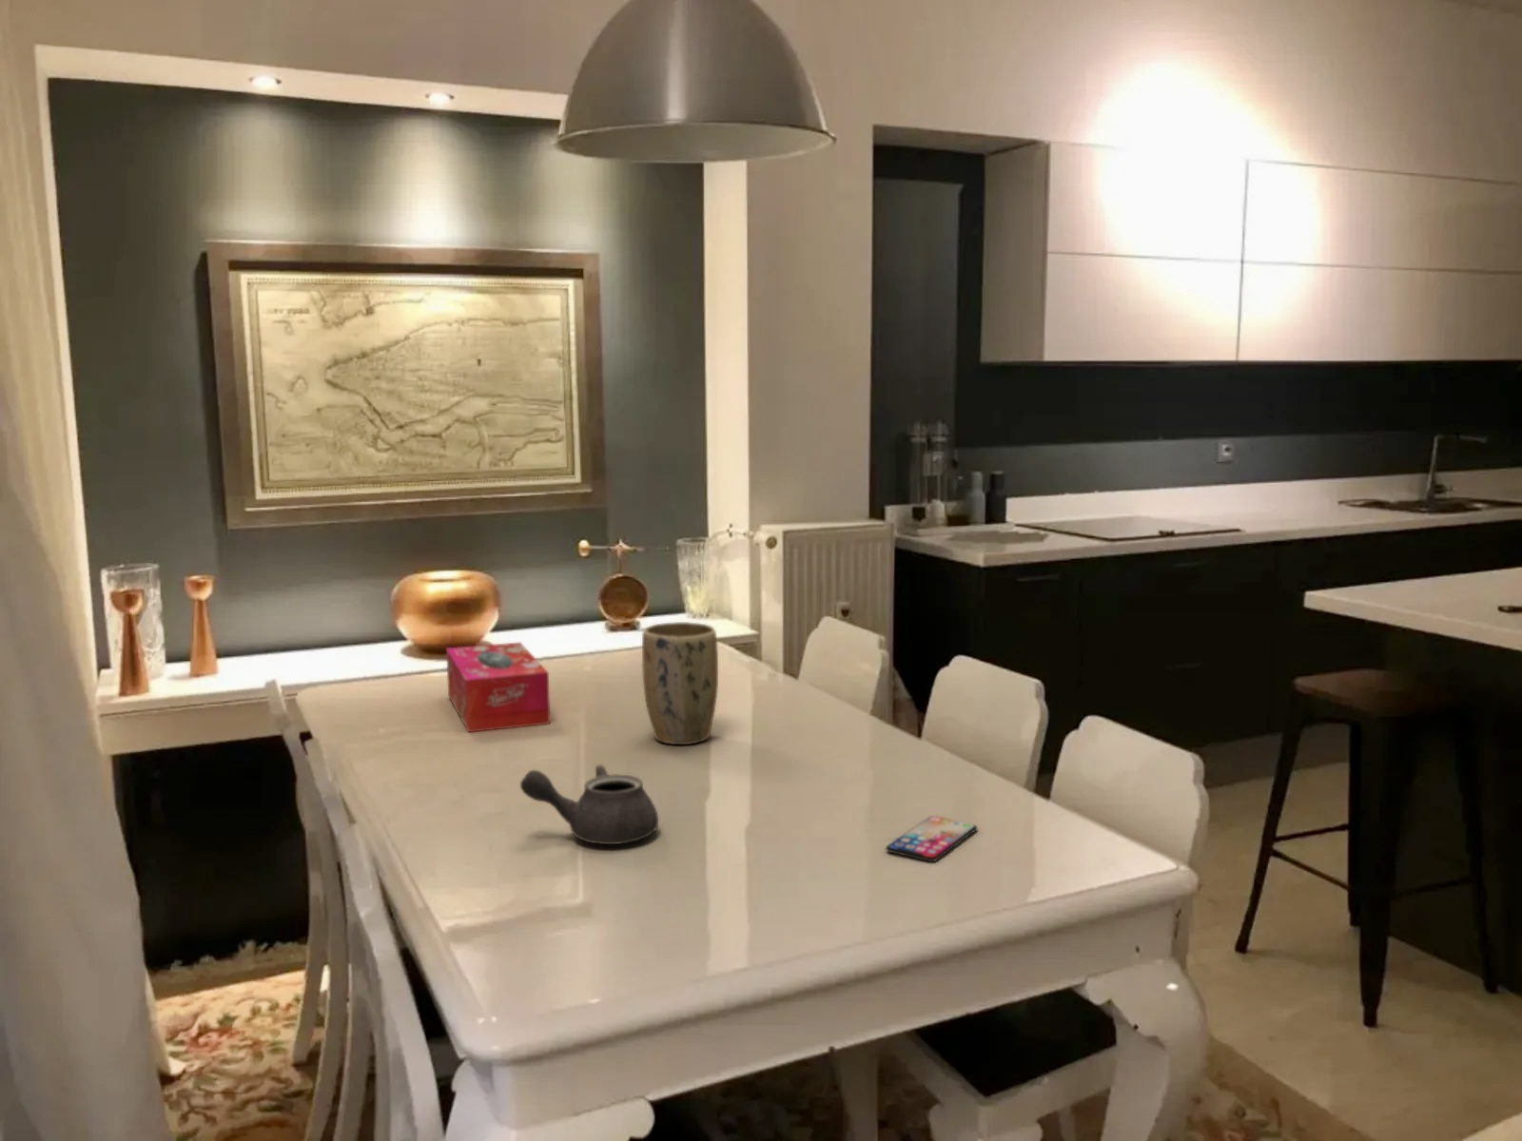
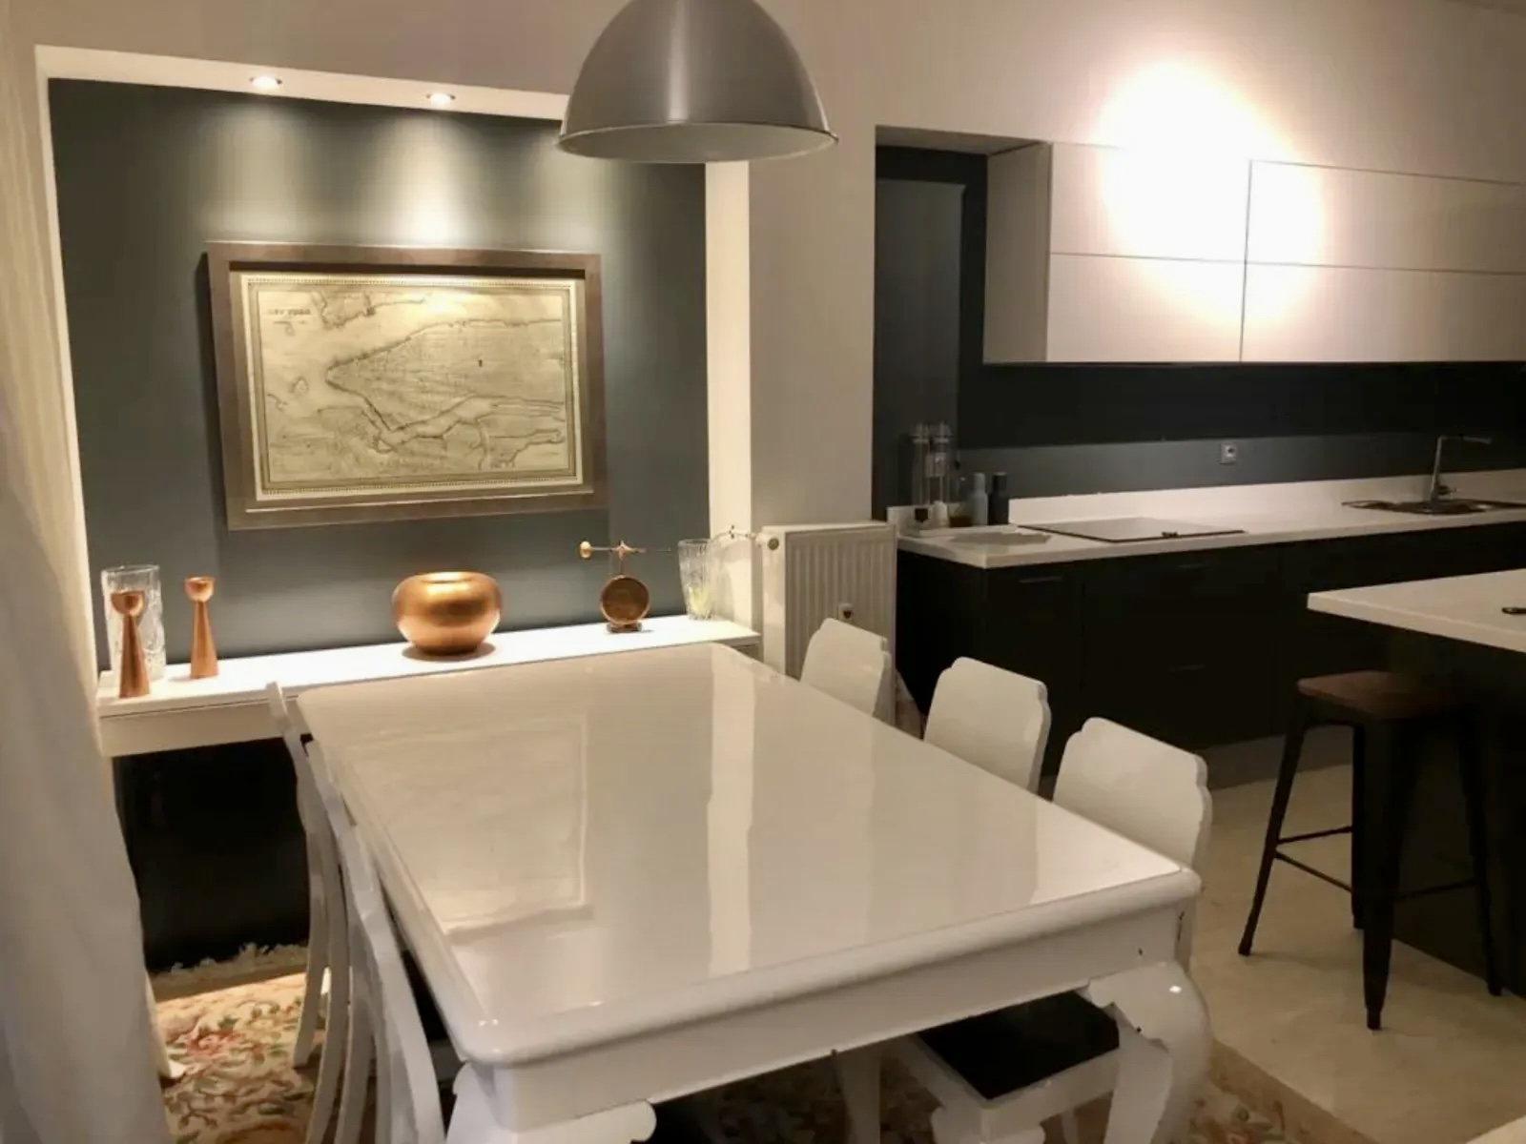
- teapot (588, 799)
- plant pot (681, 683)
- tissue box (496, 683)
- smartphone (932, 837)
